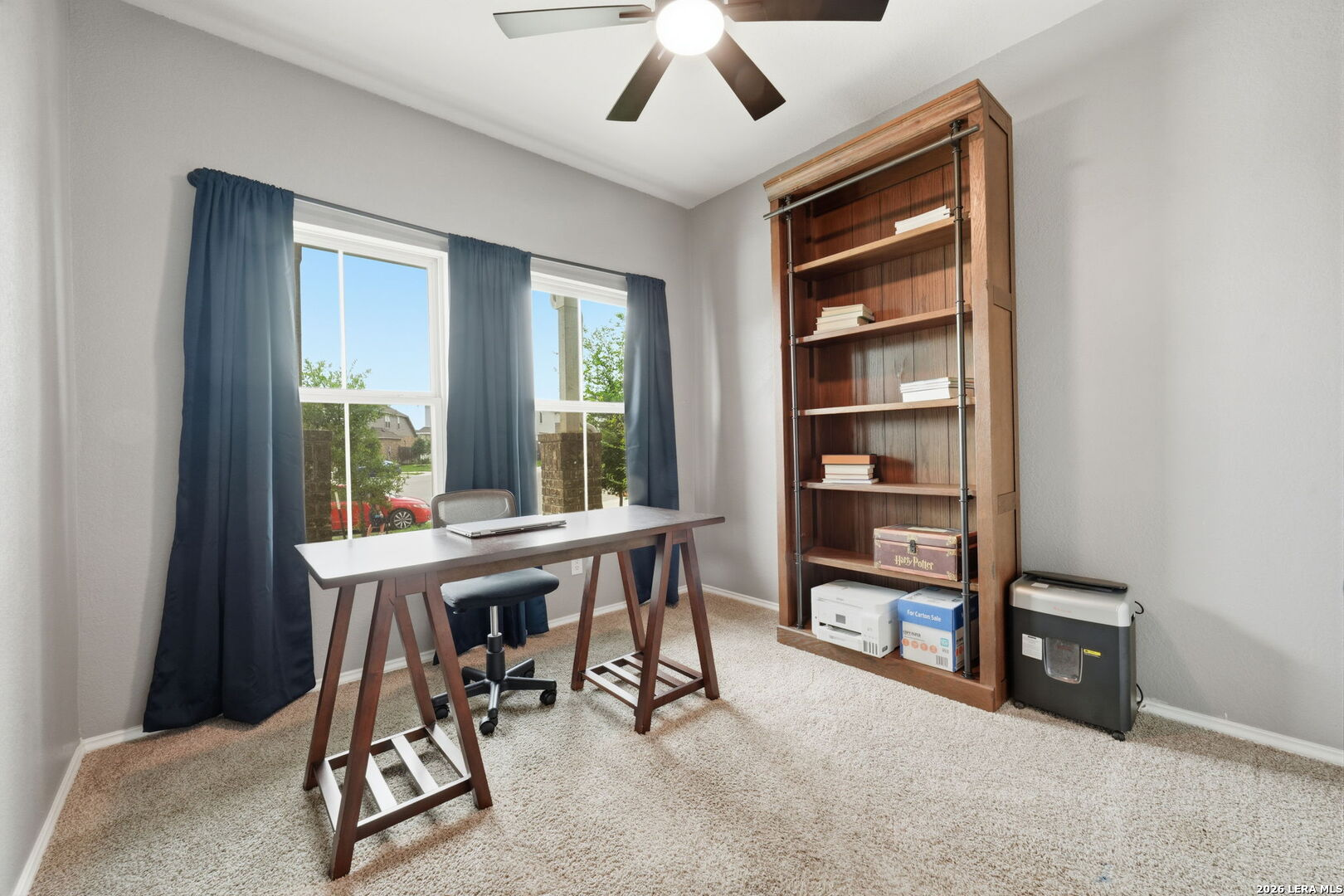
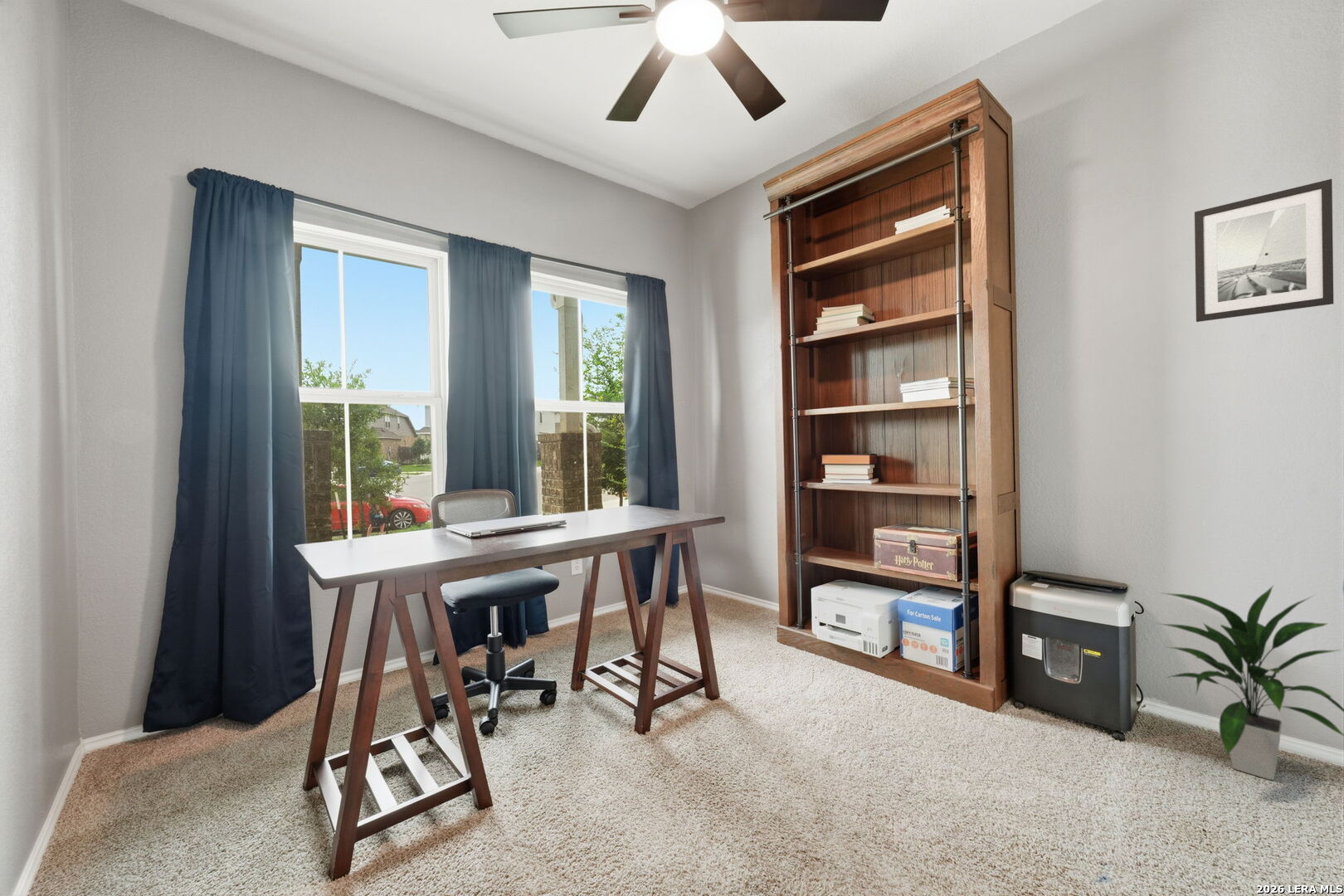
+ wall art (1259, 255)
+ indoor plant (1247, 677)
